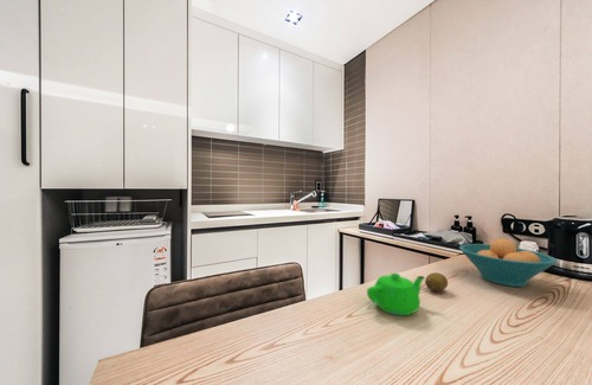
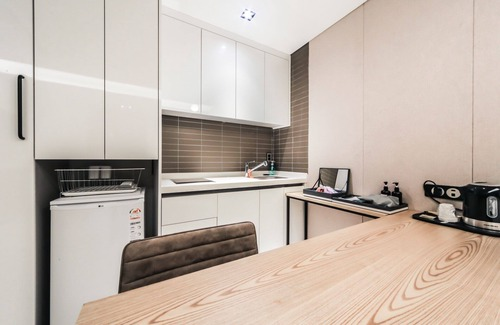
- fruit (436, 282)
- fruit bowl (502, 259)
- teapot (397, 290)
